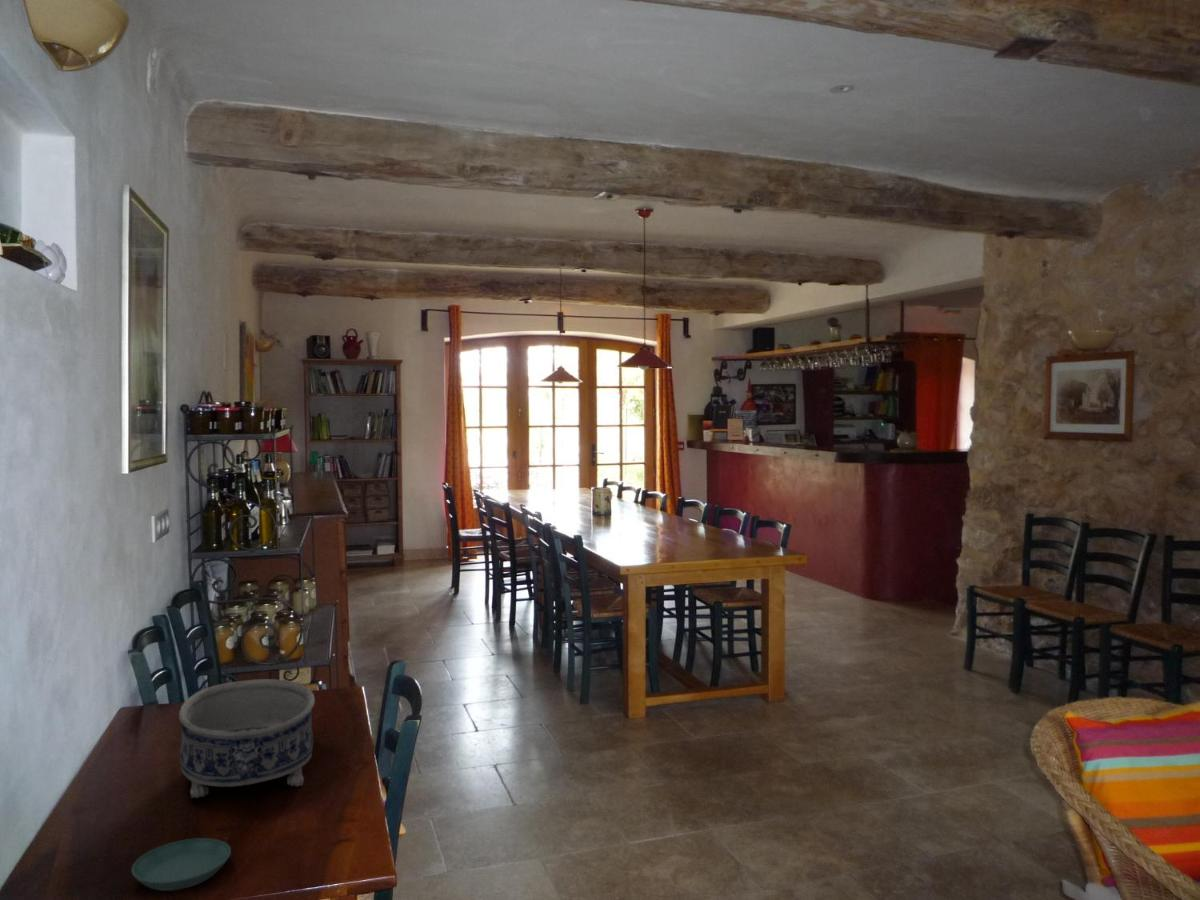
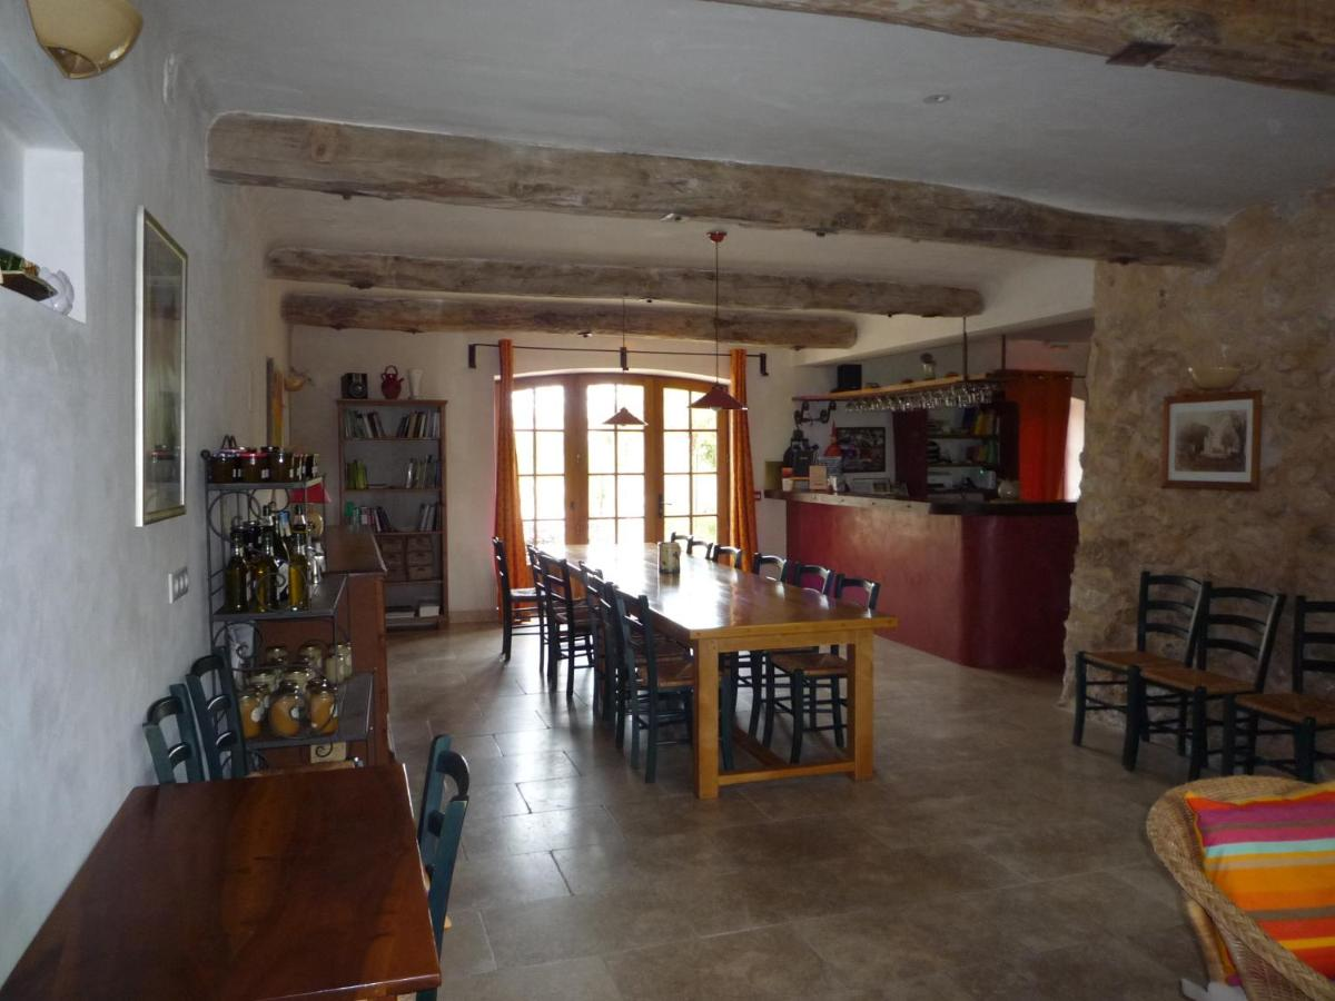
- saucer (182, 866)
- decorative bowl (249, 734)
